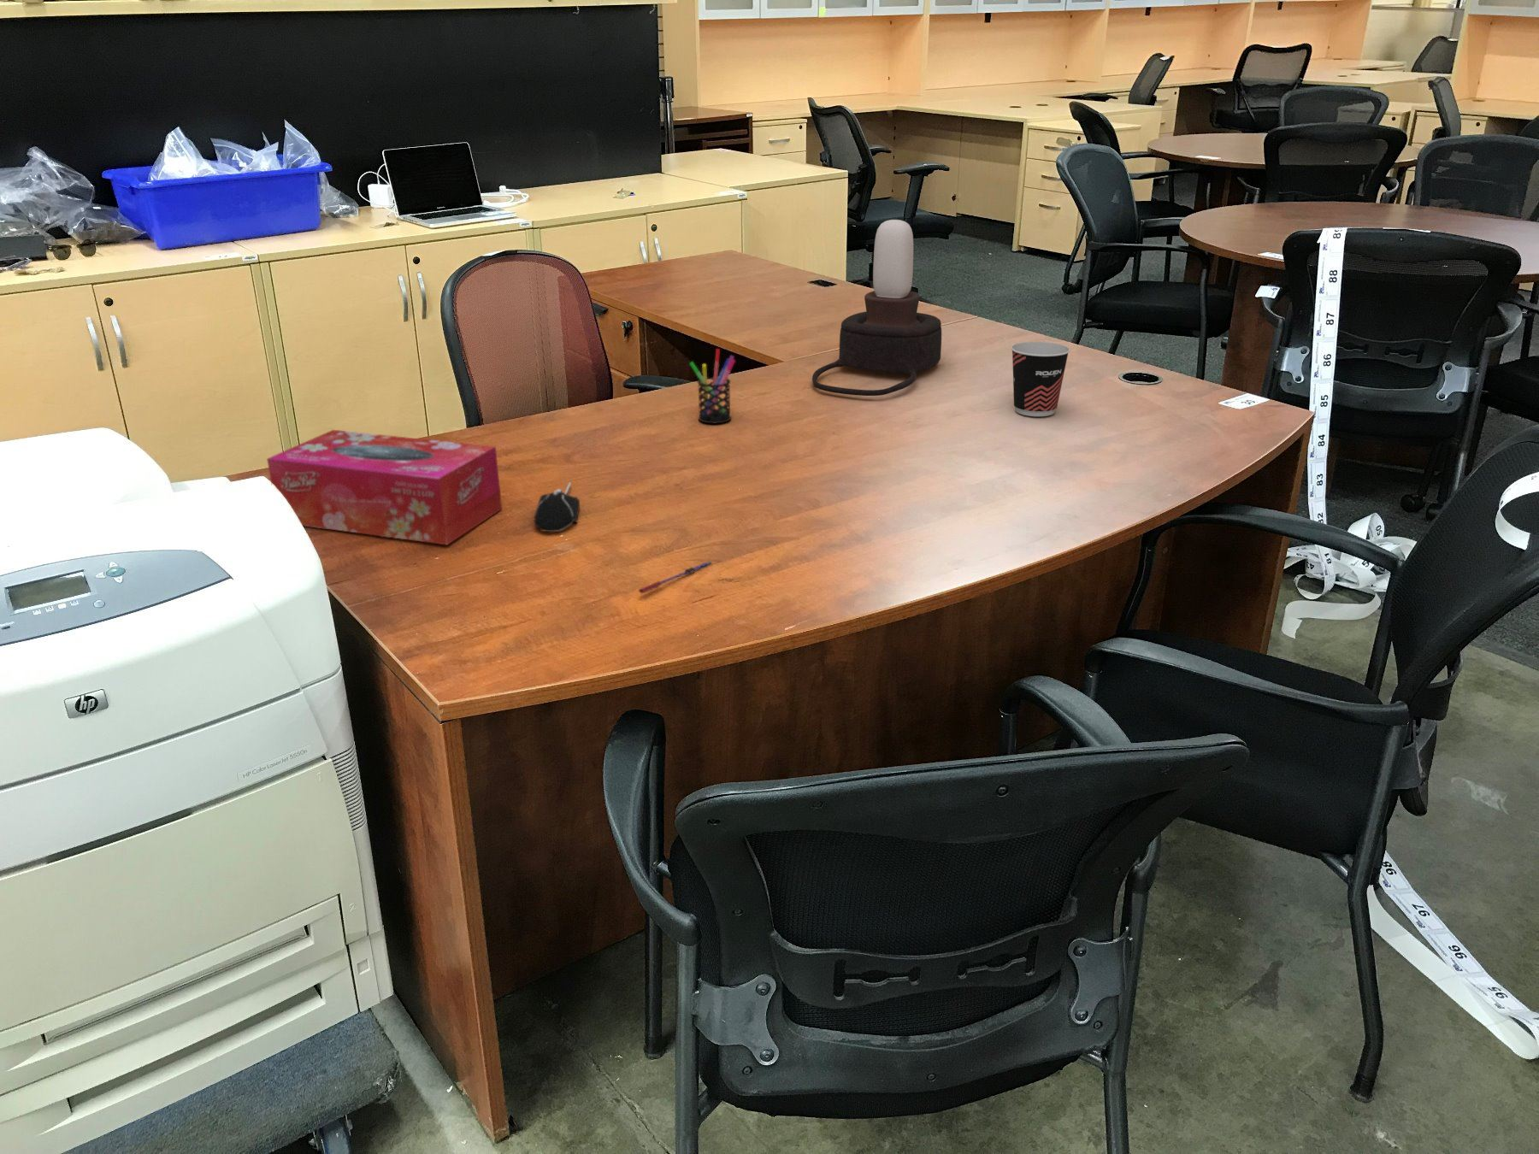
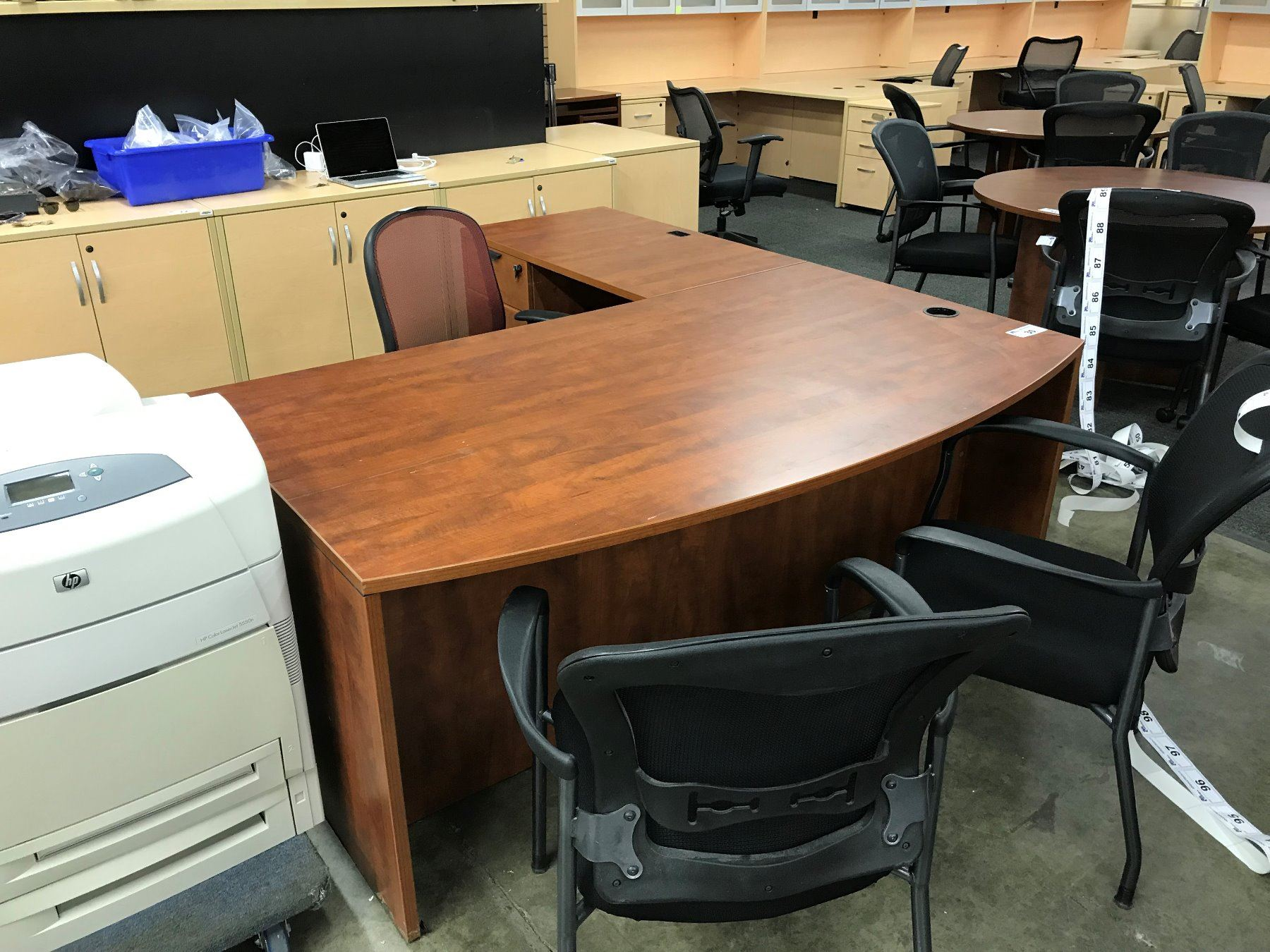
- cup (1037, 379)
- pen (676, 576)
- pen holder (710, 384)
- tissue box (387, 484)
- computer mouse (561, 497)
- desk lamp (879, 301)
